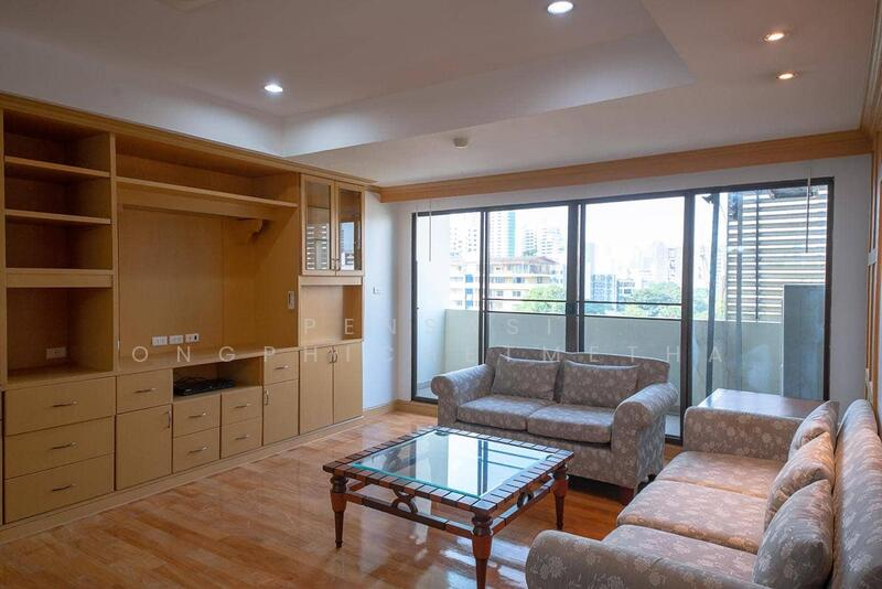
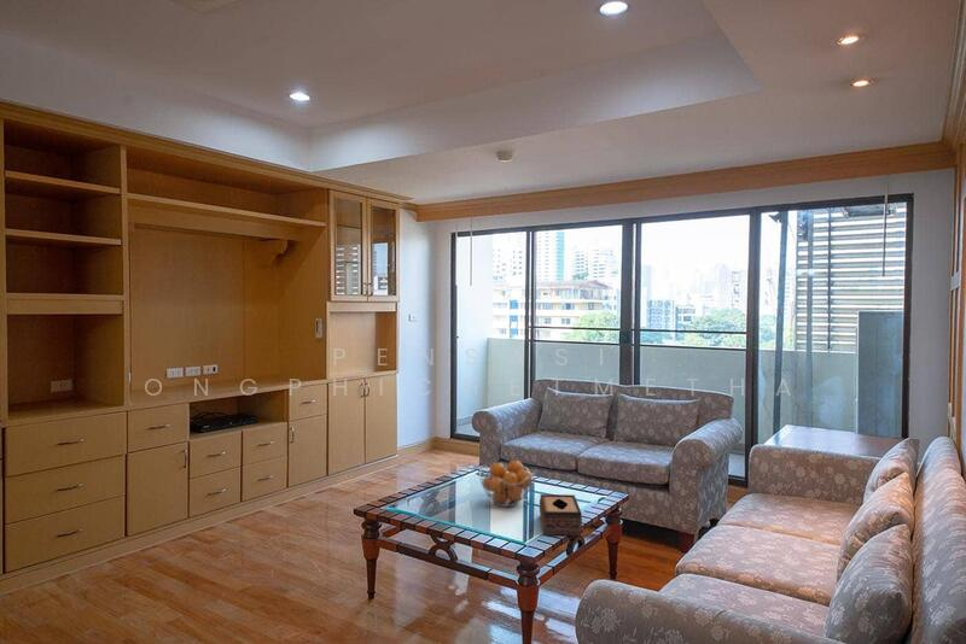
+ tissue box (559, 514)
+ fruit basket (506, 482)
